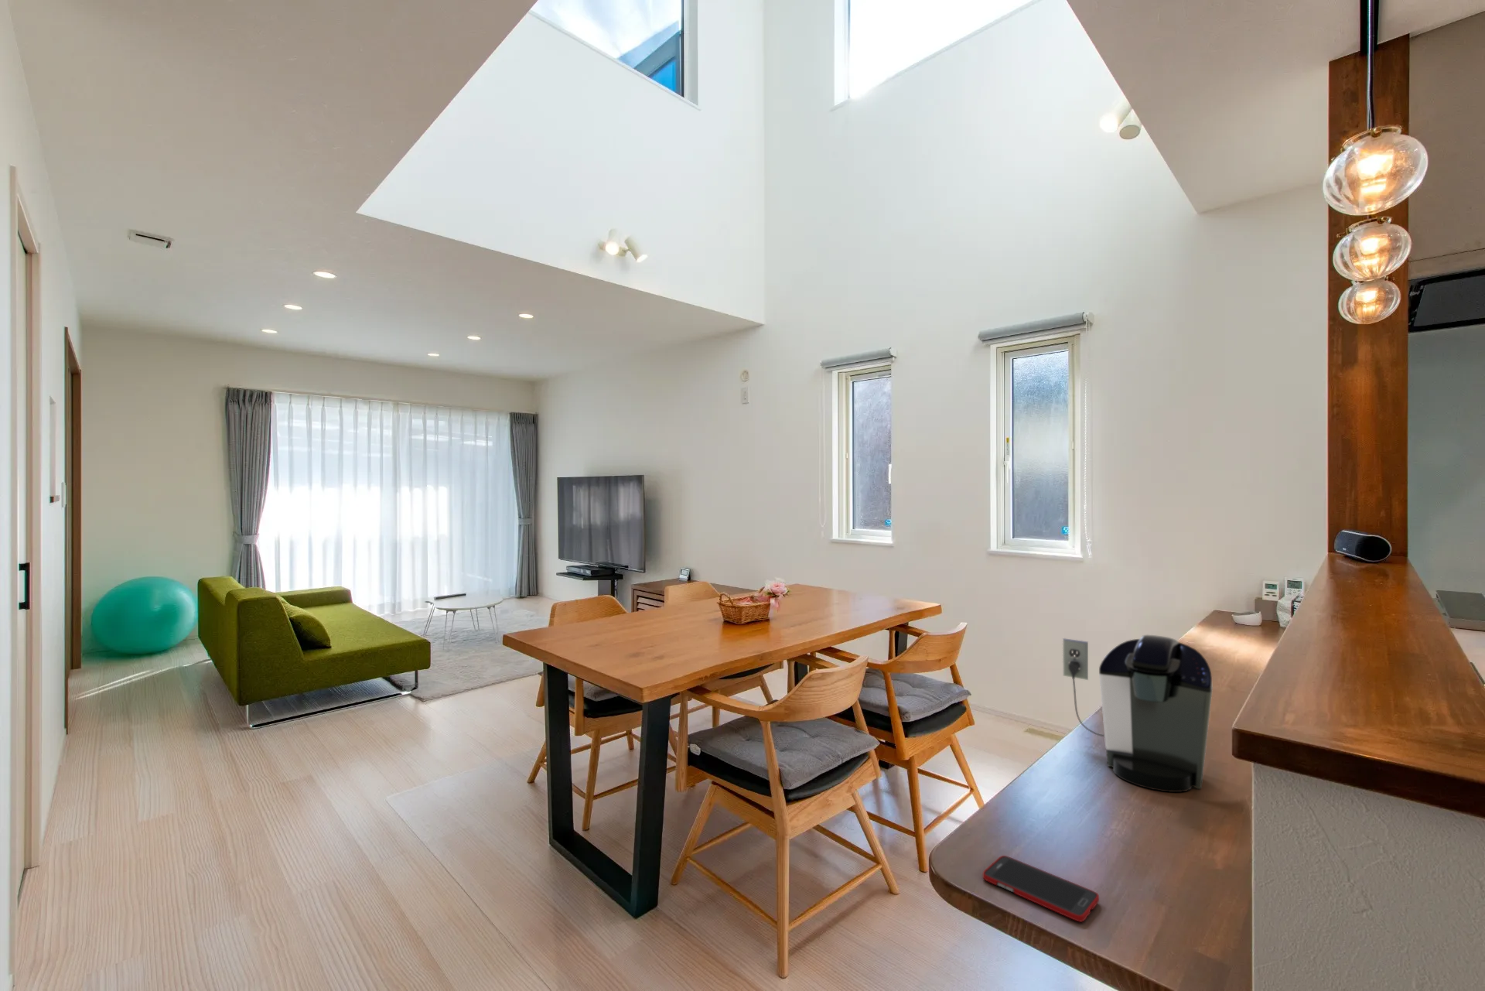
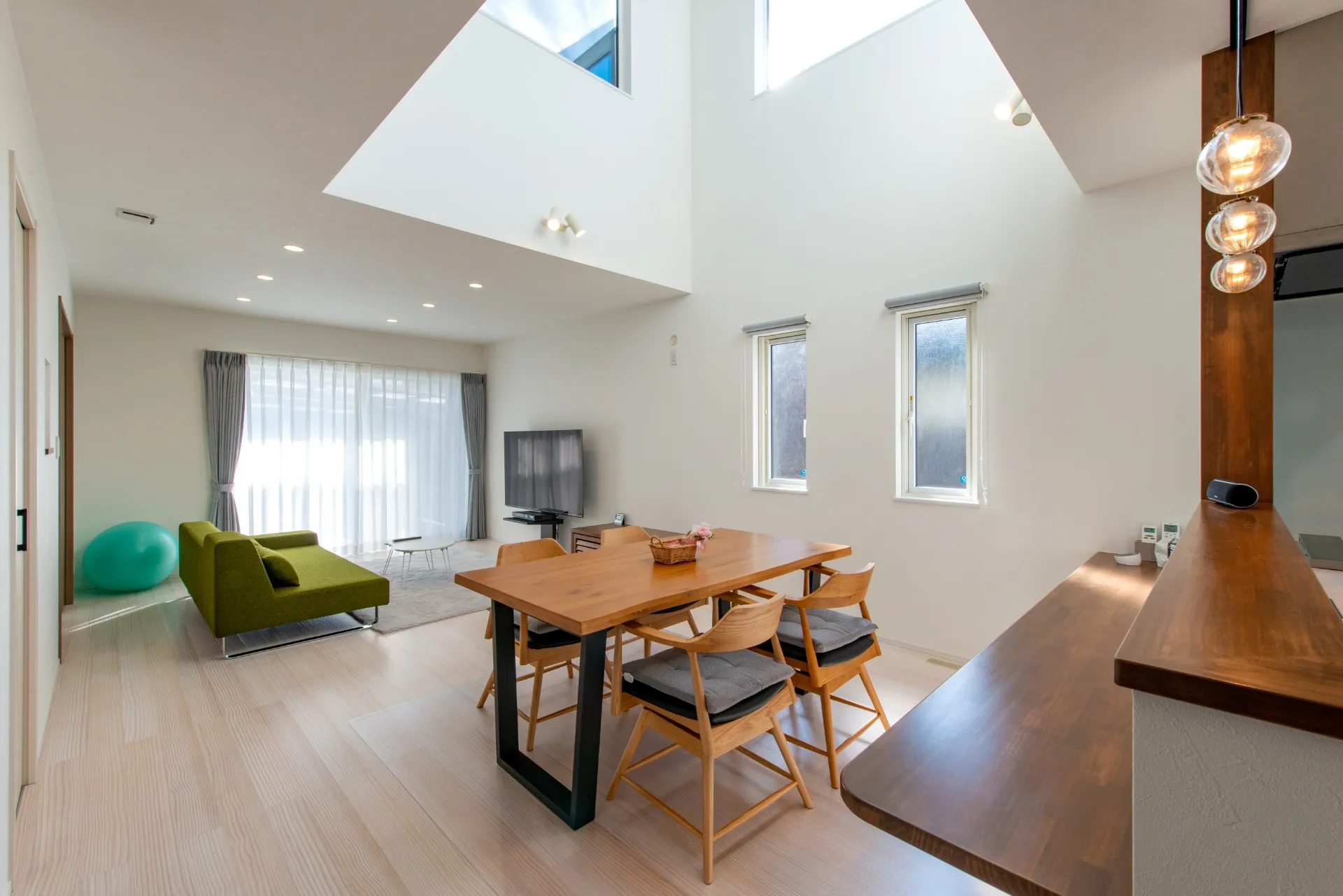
- coffee maker (1126, 699)
- cell phone (1038, 887)
